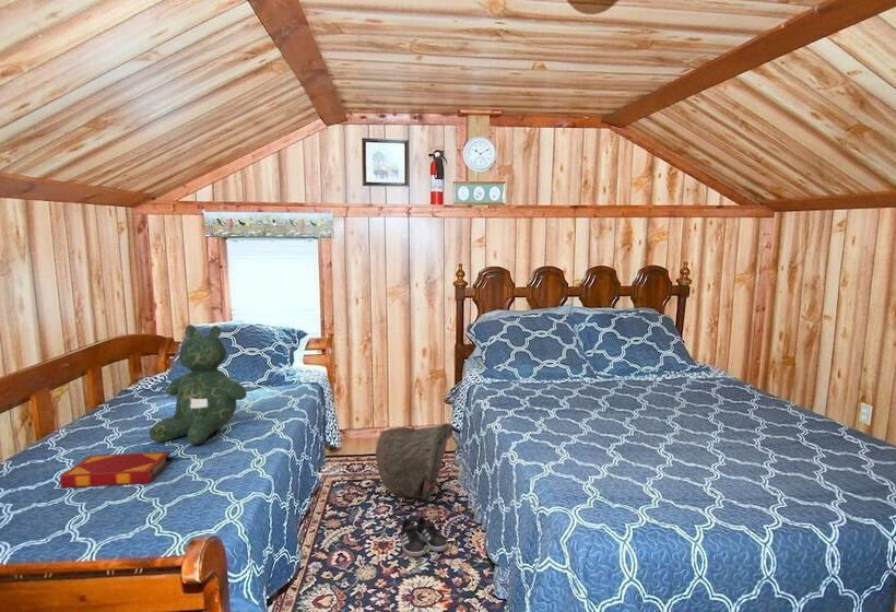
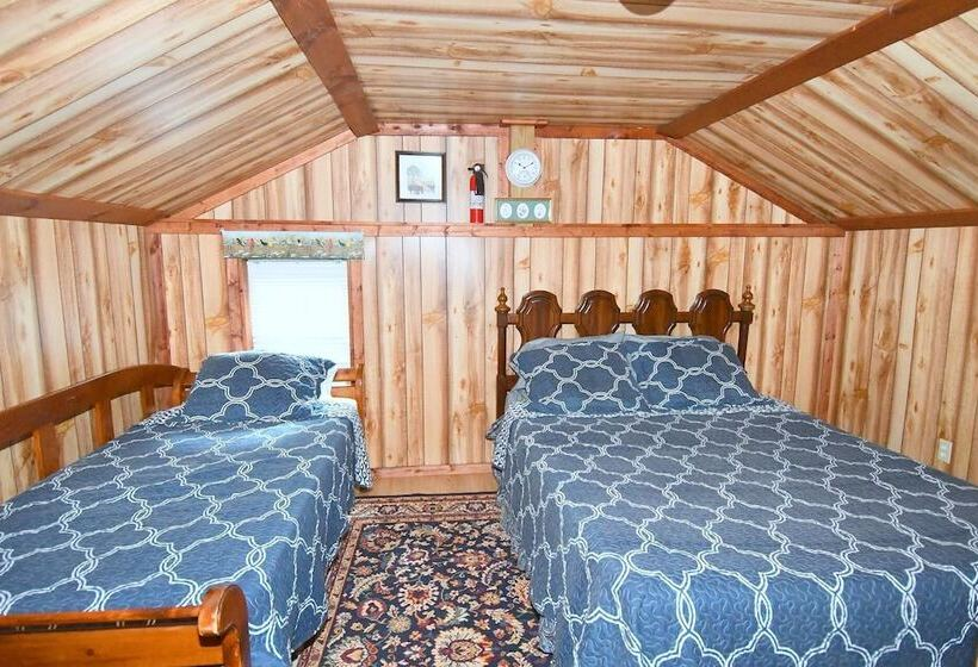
- teddy bear (194, 381)
- shoe (422, 536)
- bag (416, 457)
- hardback book (118, 468)
